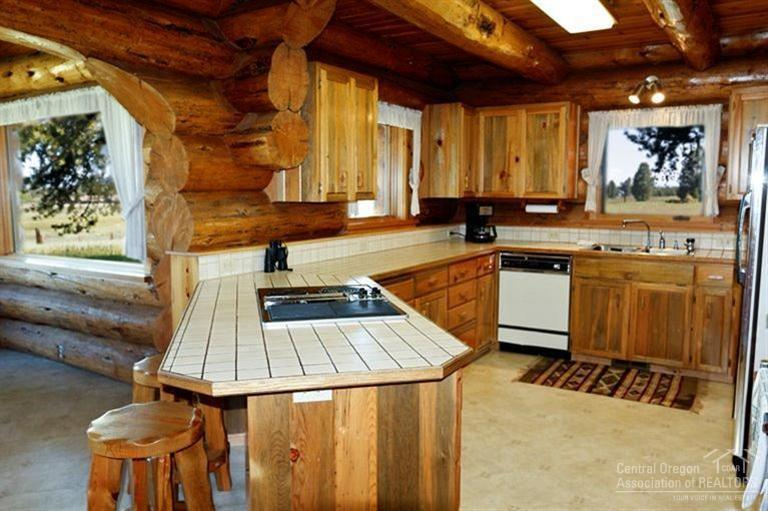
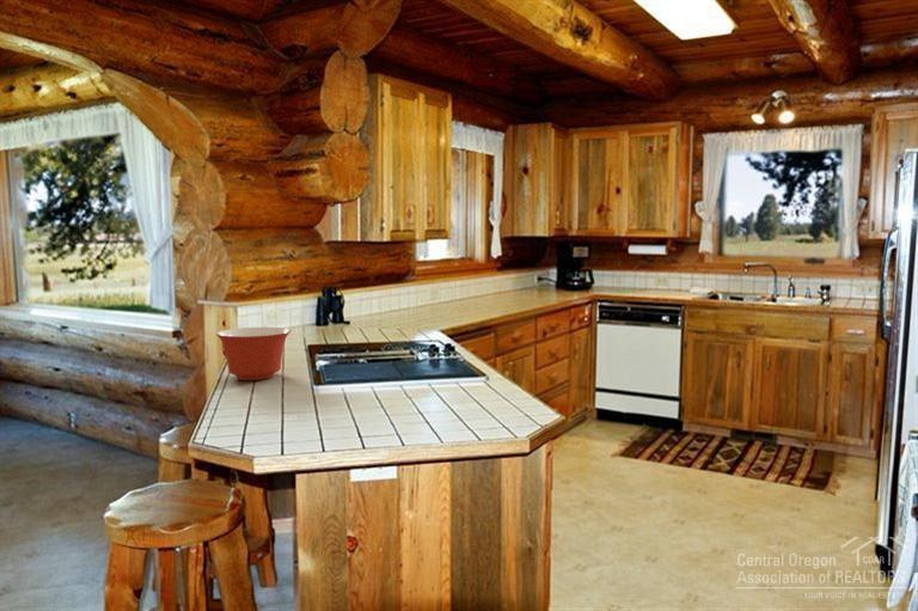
+ mixing bowl (253, 354)
